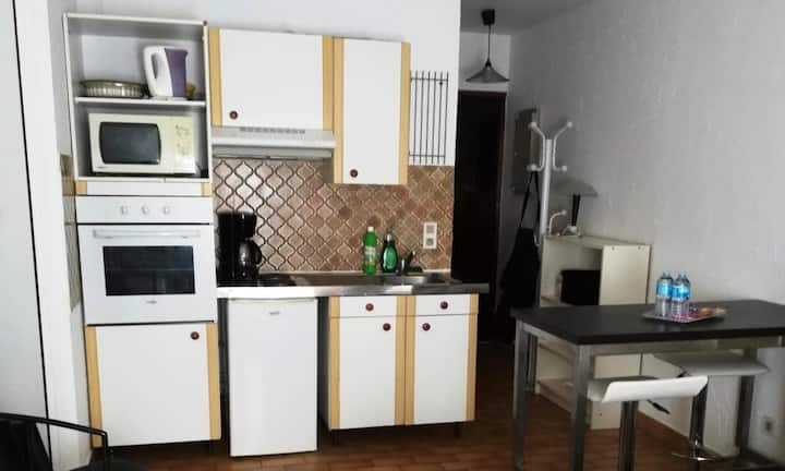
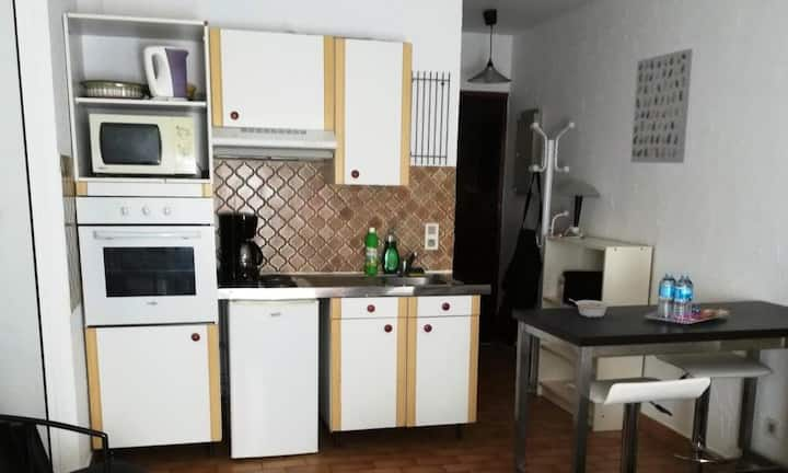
+ legume (590, 308)
+ wall art (659, 109)
